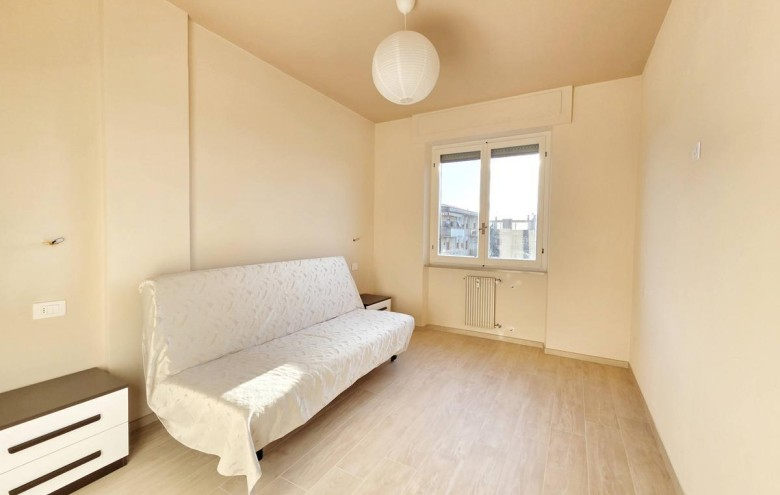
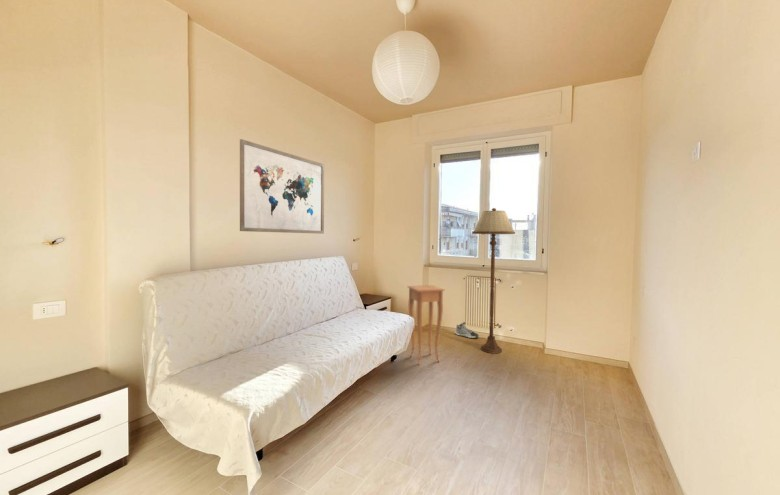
+ wall art (287, 193)
+ sneaker (466, 329)
+ side table (421, 323)
+ floor lamp (492, 279)
